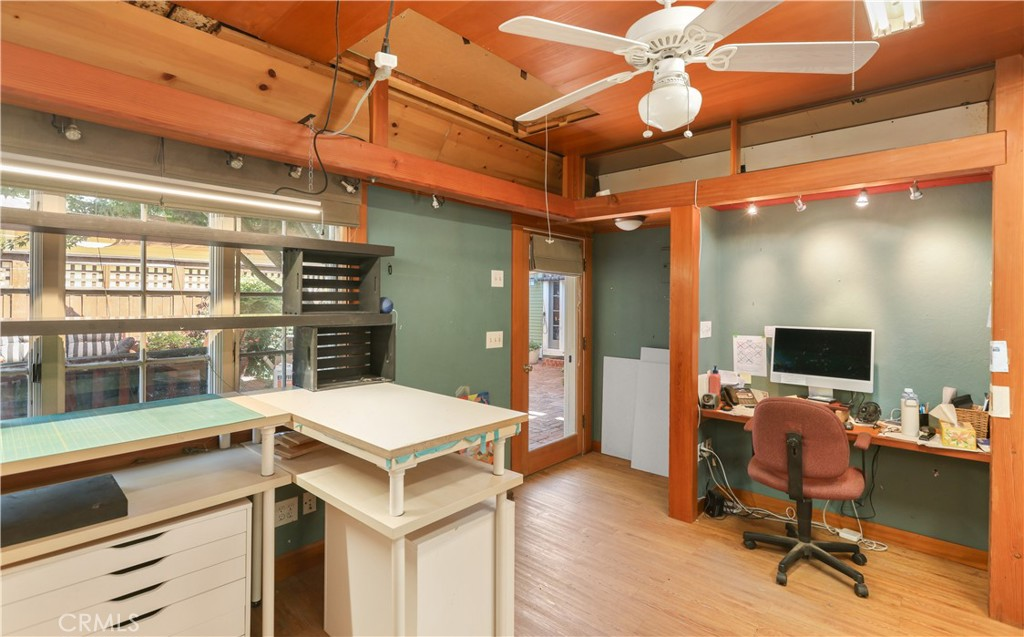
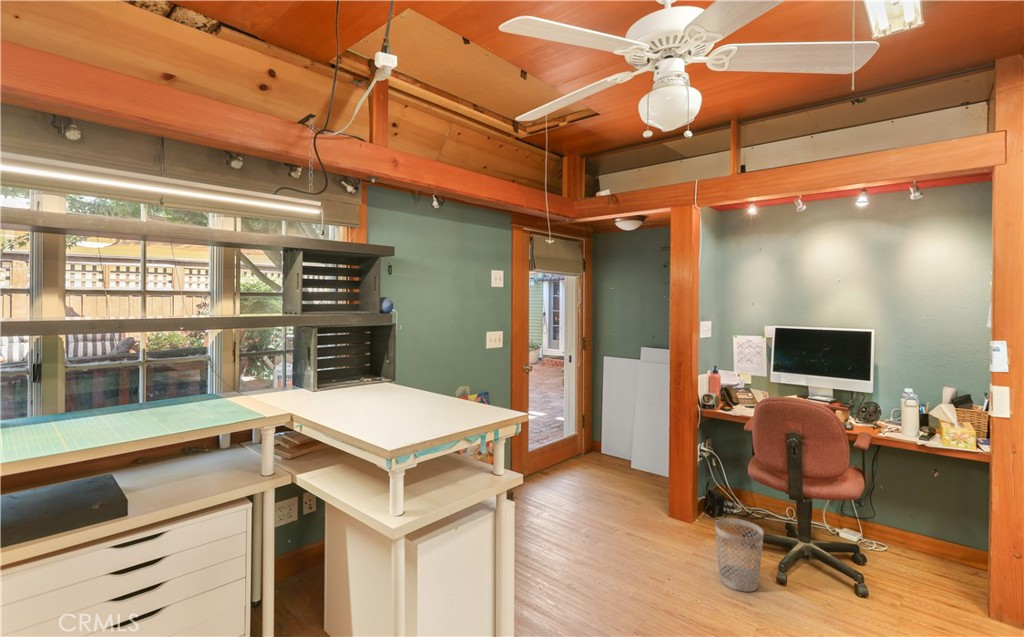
+ wastebasket (738, 554)
